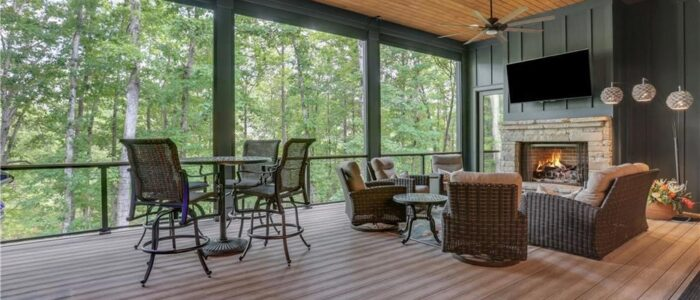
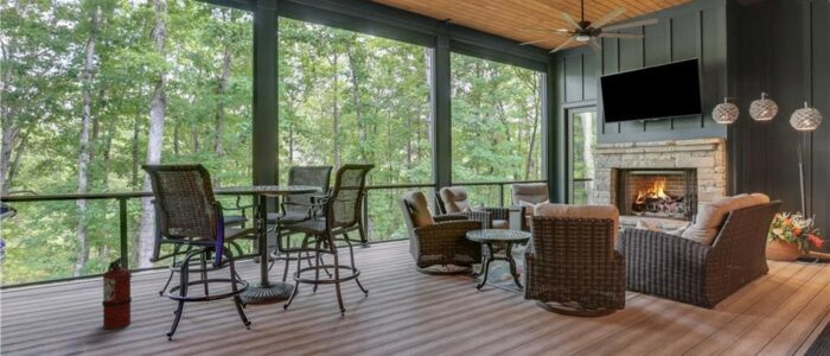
+ fire extinguisher (116, 290)
